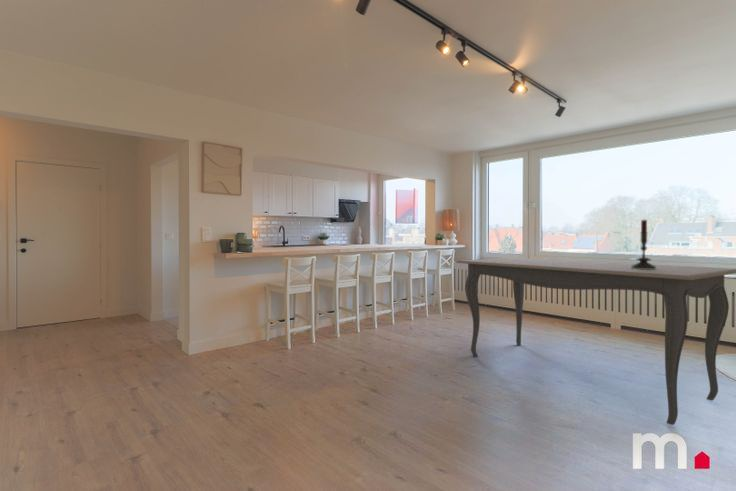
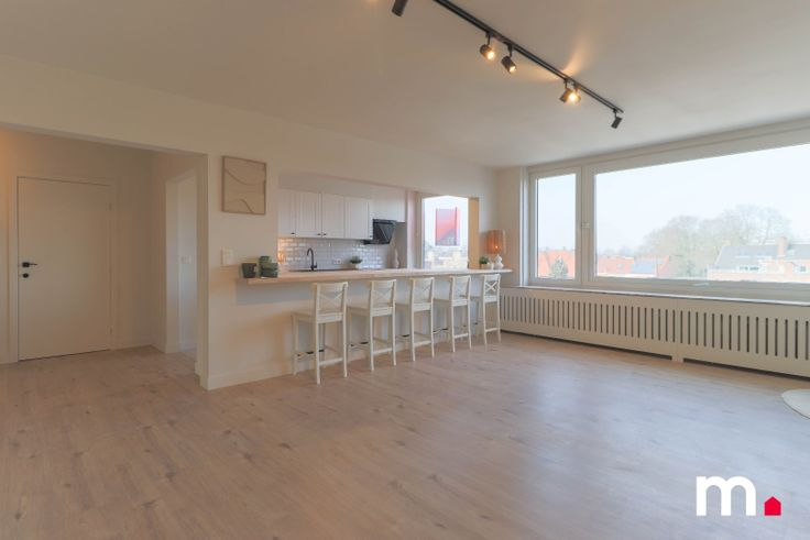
- dining table (574, 289)
- candle (643, 243)
